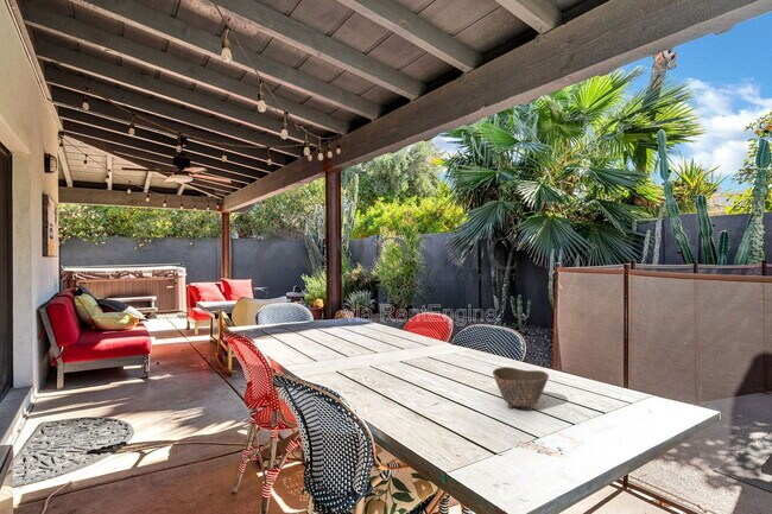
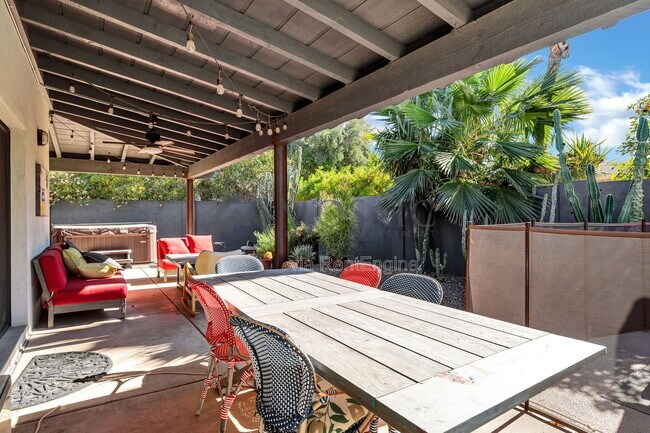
- bowl (520, 389)
